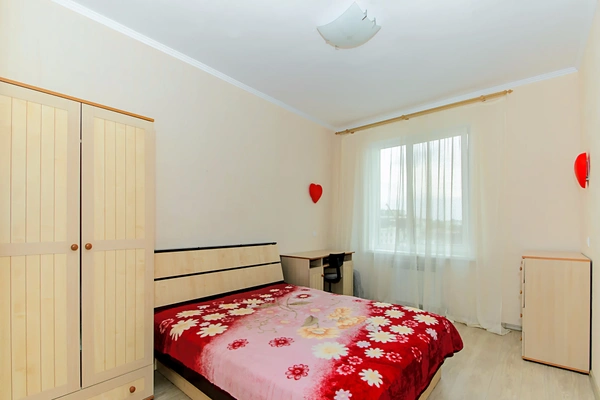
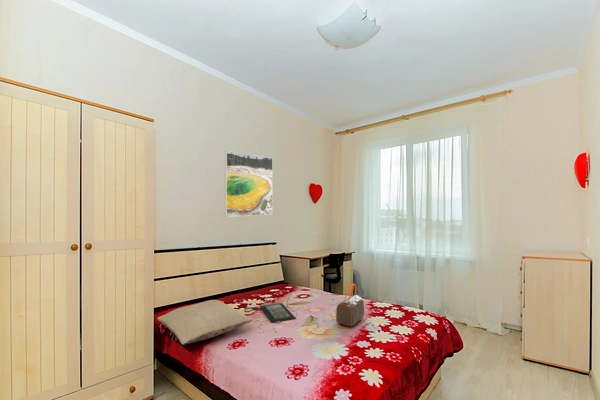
+ pillow (204, 319)
+ clutch bag (275, 311)
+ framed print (250, 185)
+ handbag (350, 302)
